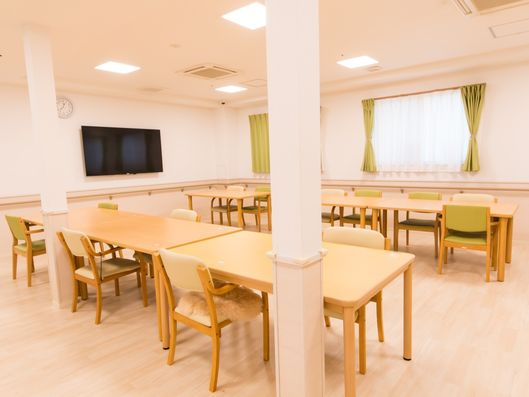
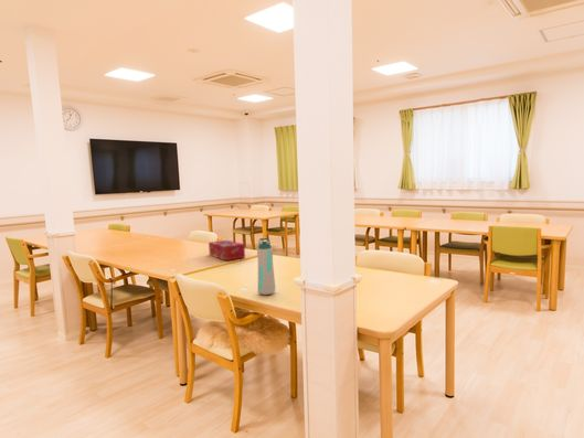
+ tissue box (226, 249)
+ water bottle (265, 266)
